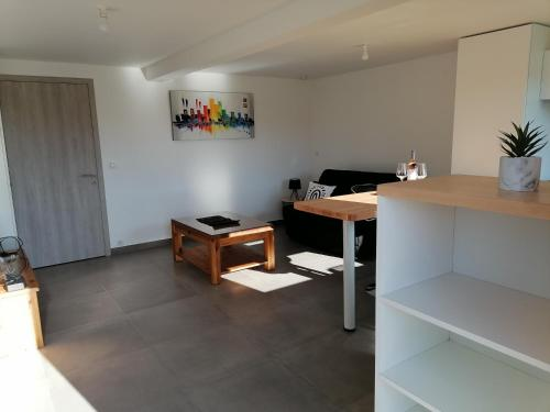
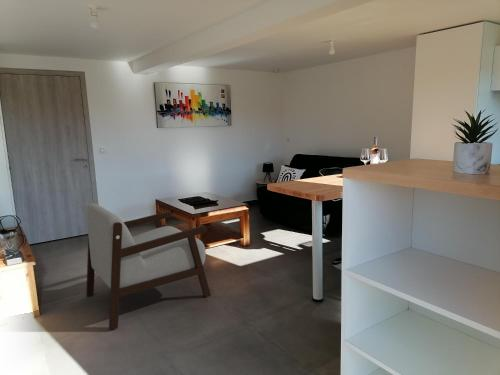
+ armchair (145, 250)
